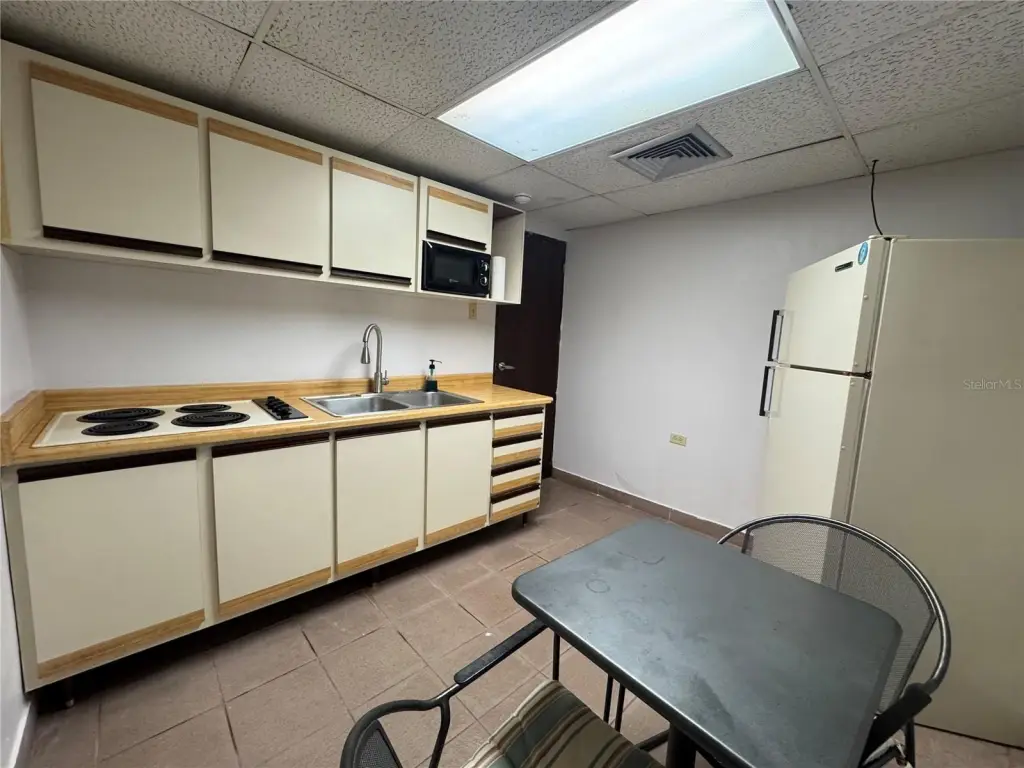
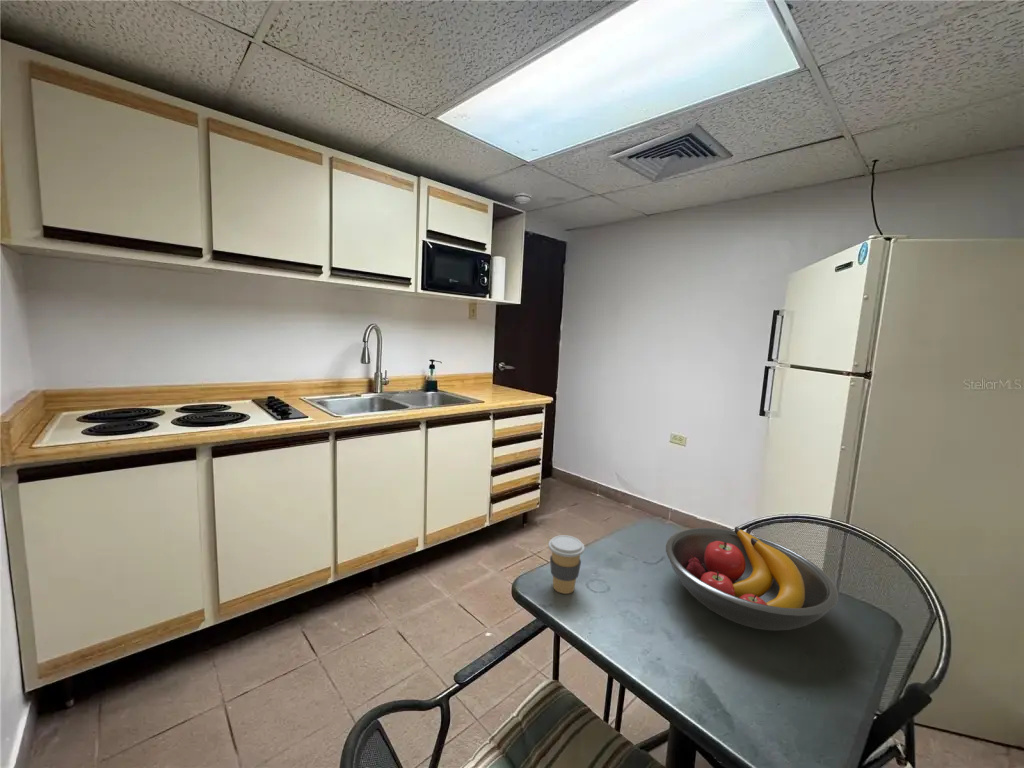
+ coffee cup (565, 564)
+ fruit bowl (742, 577)
